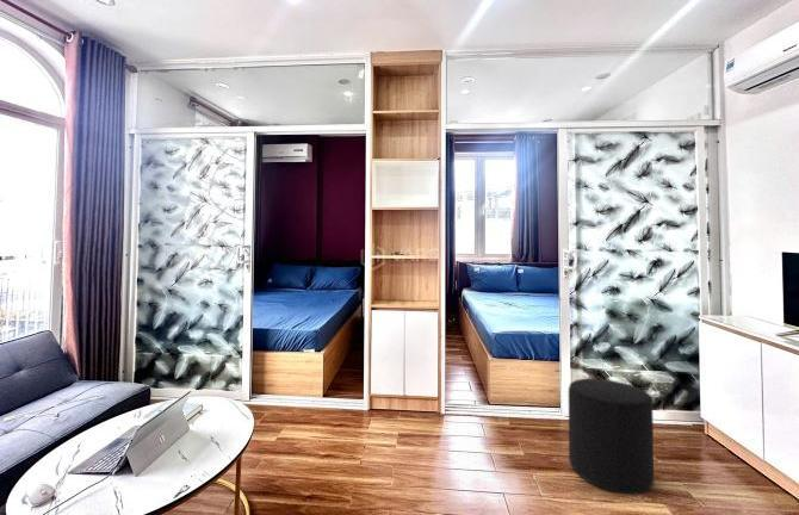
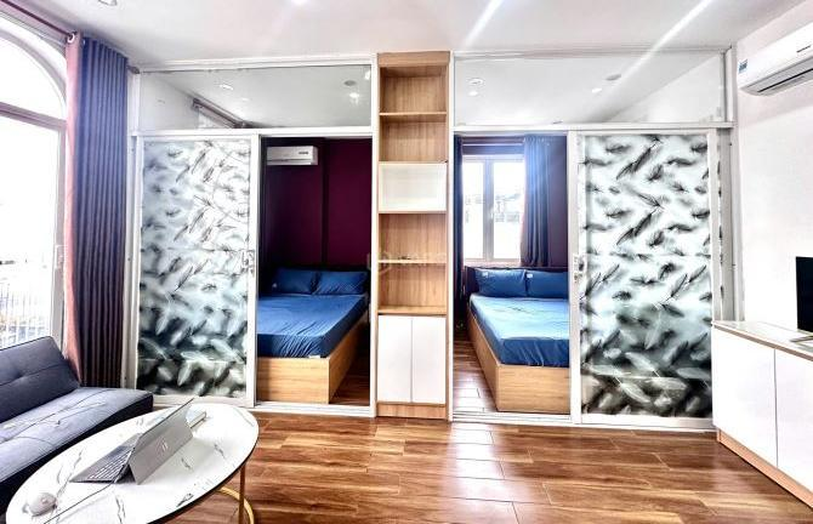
- stool (608, 429)
